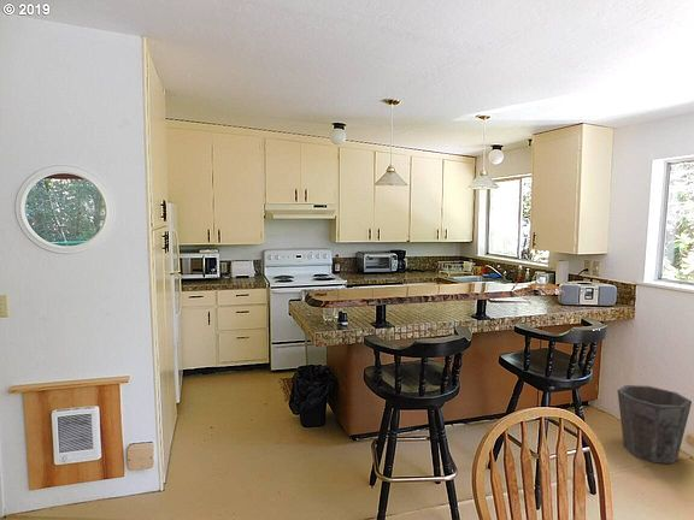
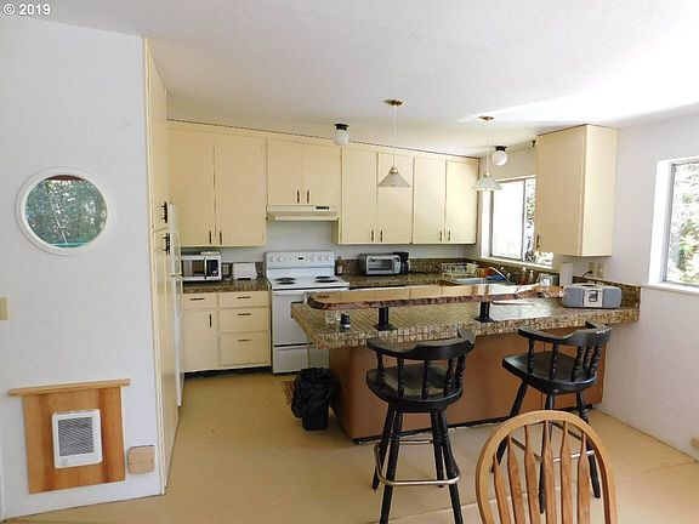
- waste bin (652, 424)
